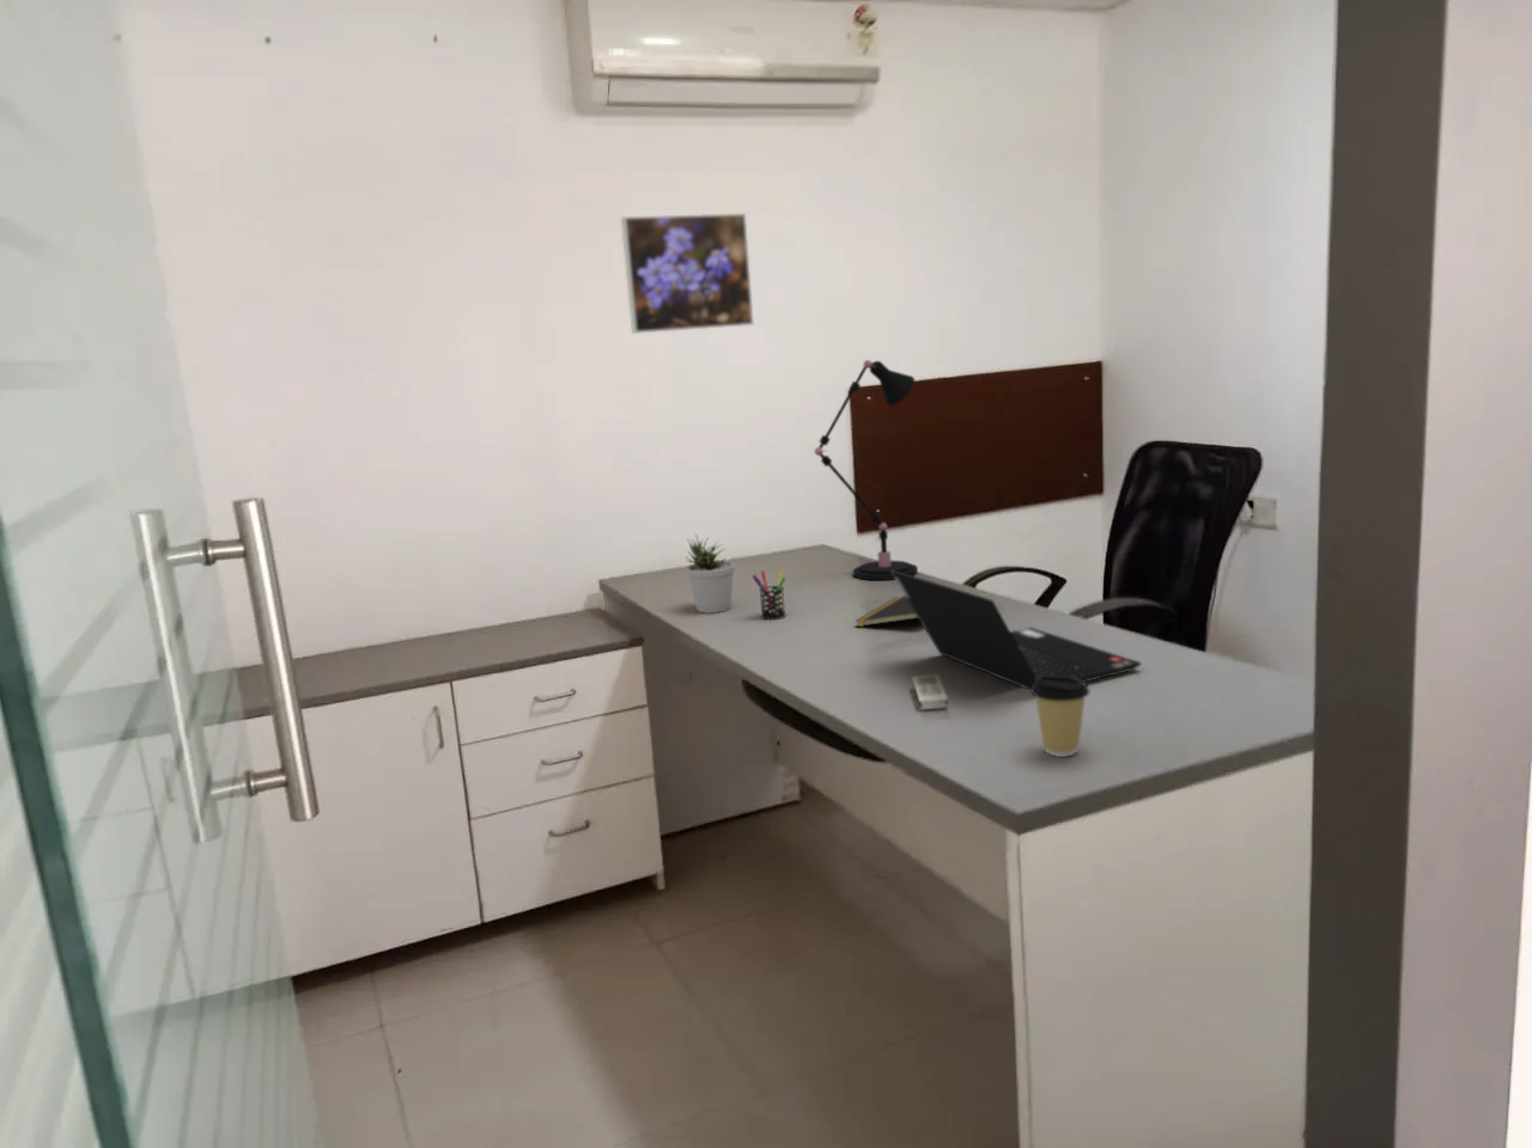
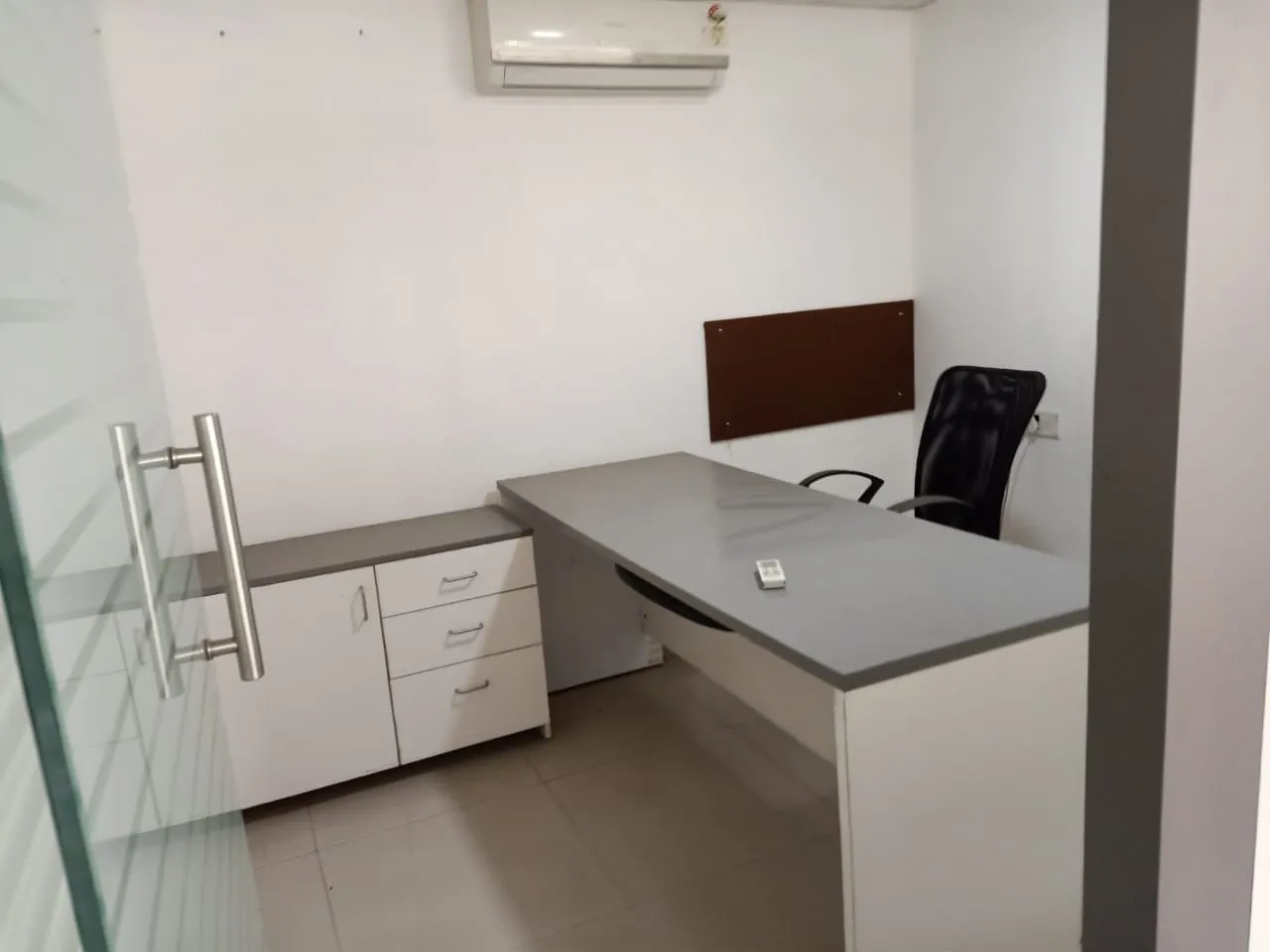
- potted plant (709, 572)
- coffee cup (1059, 715)
- desk lamp (849, 486)
- laptop computer (1004, 622)
- notepad (906, 607)
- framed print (689, 273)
- pen holder (772, 592)
